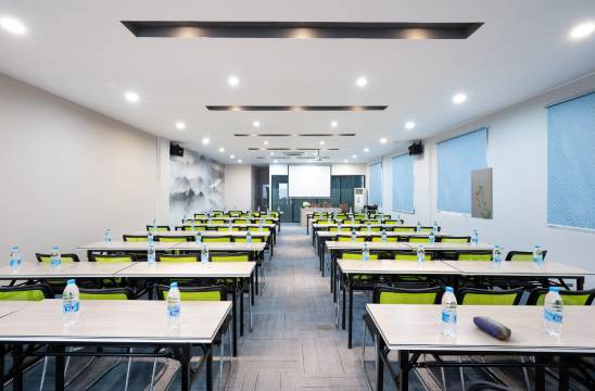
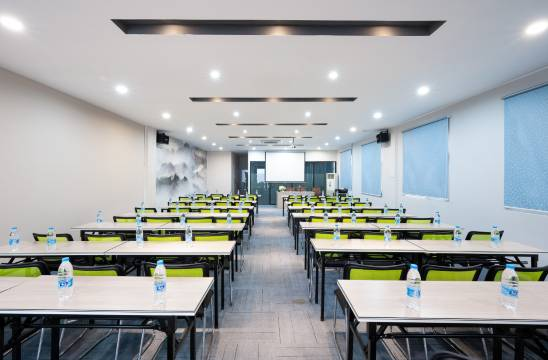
- wall art (481, 193)
- pencil case (491, 326)
